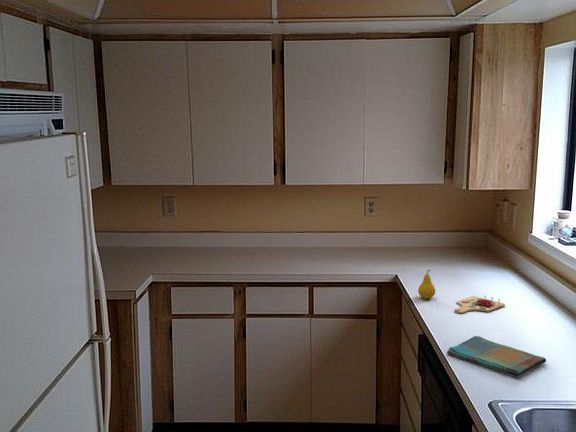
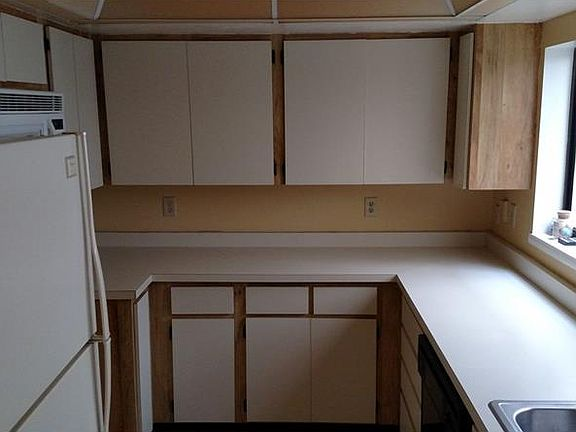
- dish towel (495, 354)
- cutting board (473, 303)
- fruit (426, 283)
